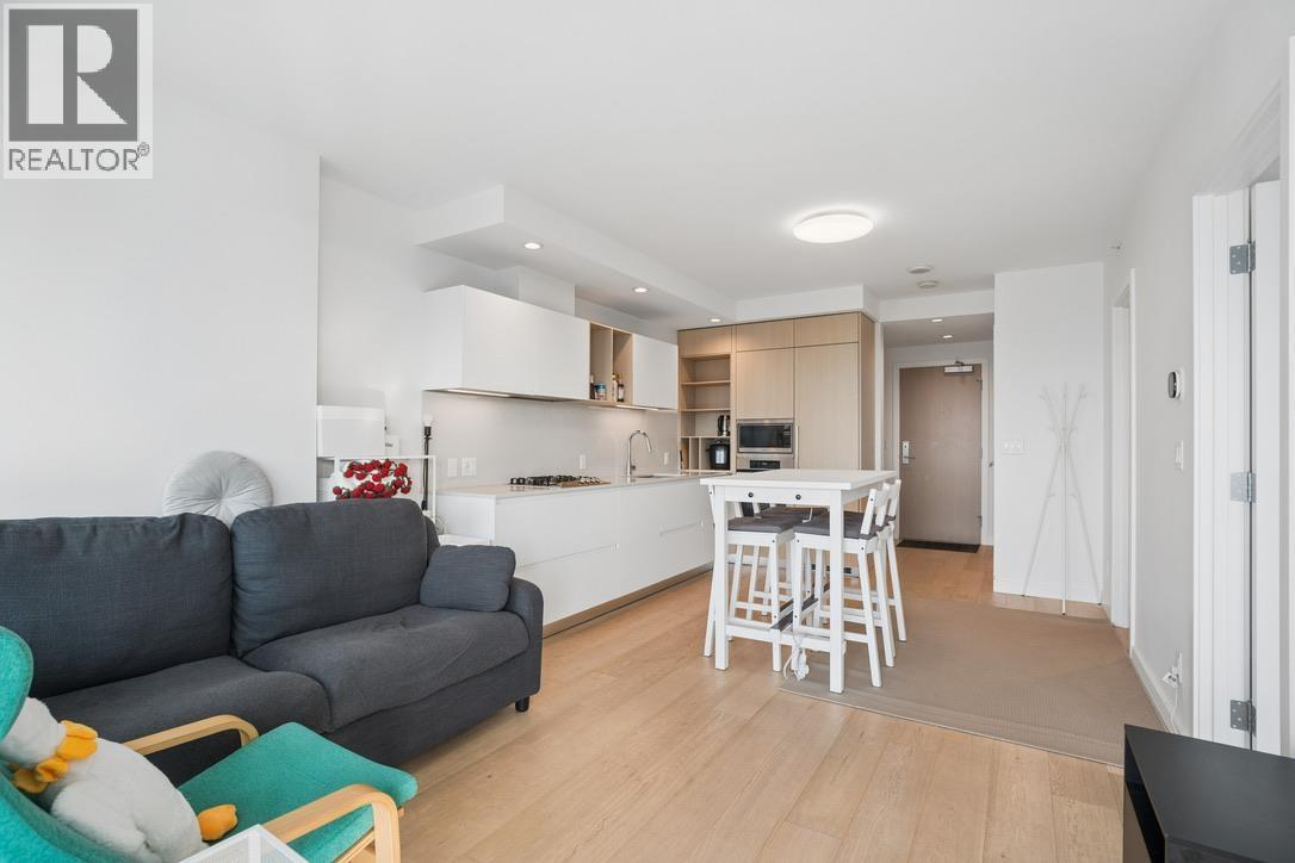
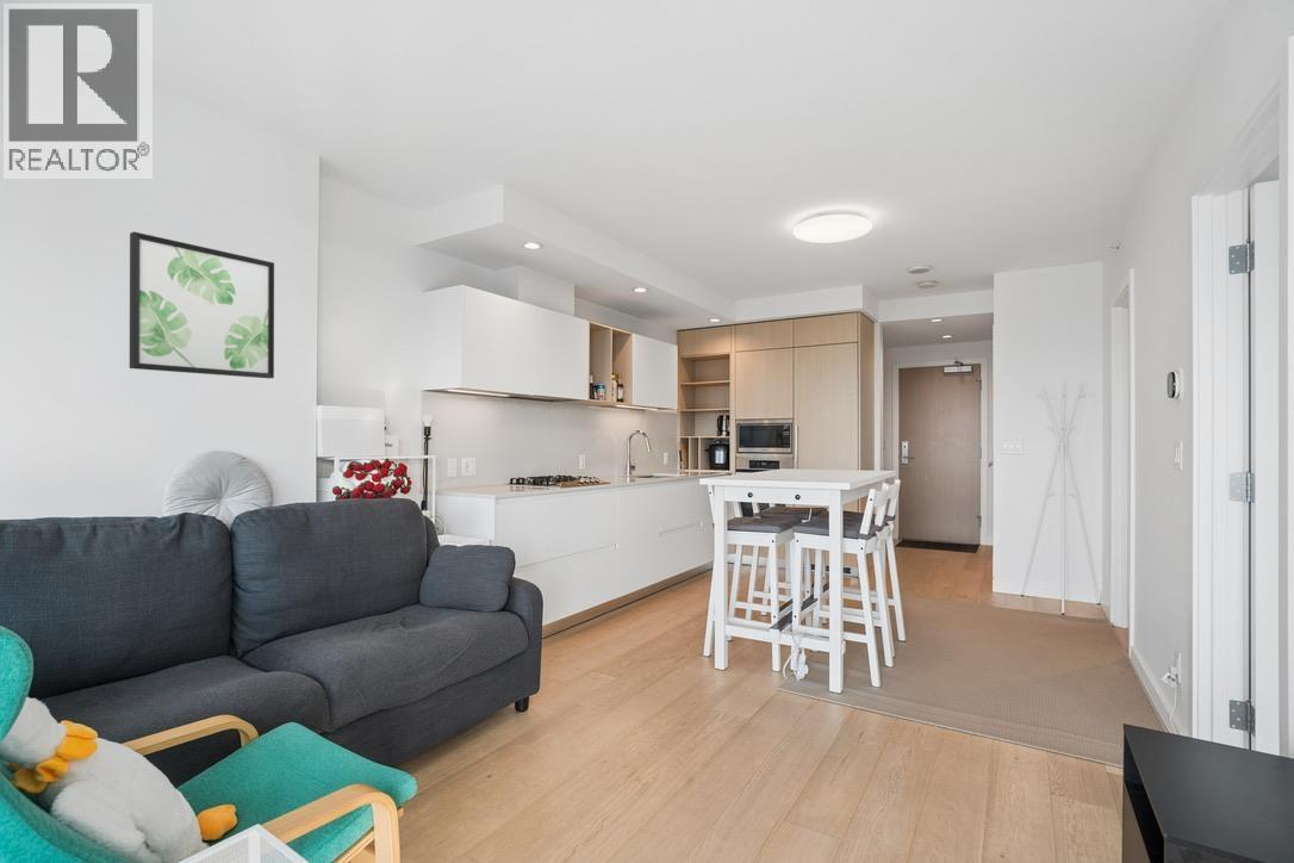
+ wall art (207, 311)
